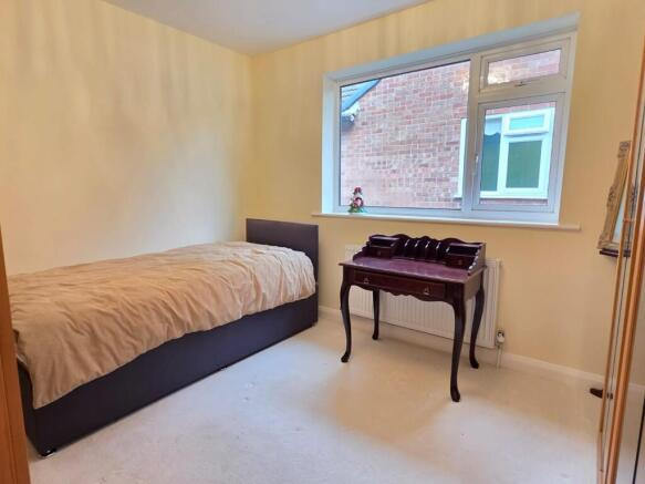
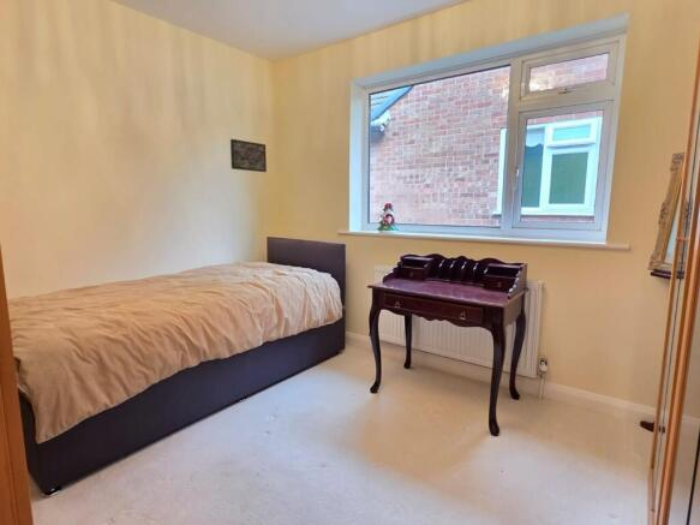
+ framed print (249, 156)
